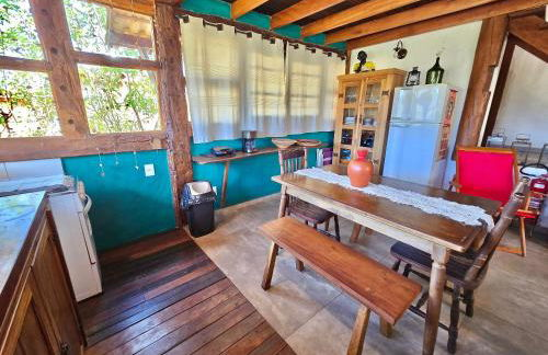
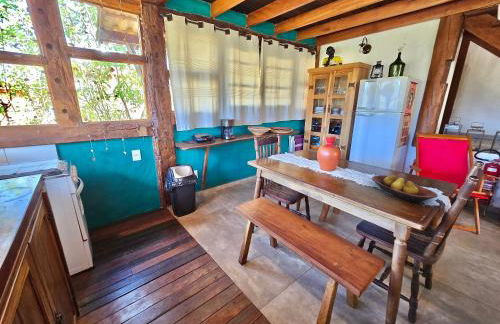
+ fruit bowl (401, 185)
